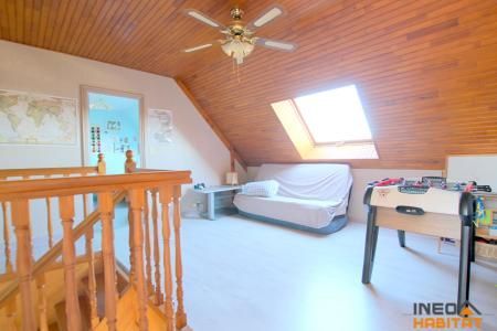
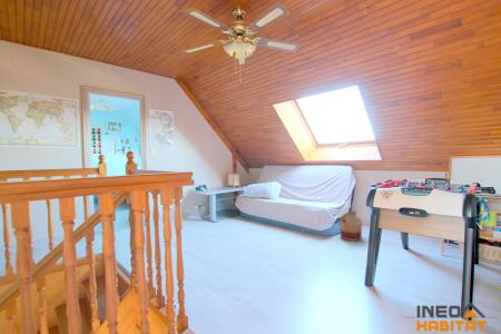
+ basket (351, 225)
